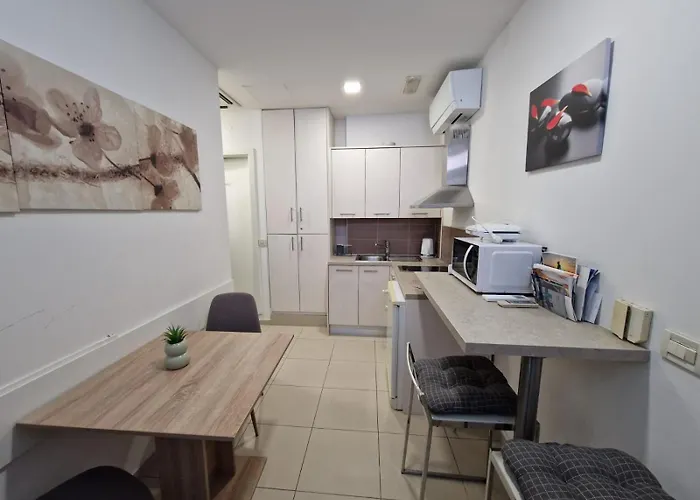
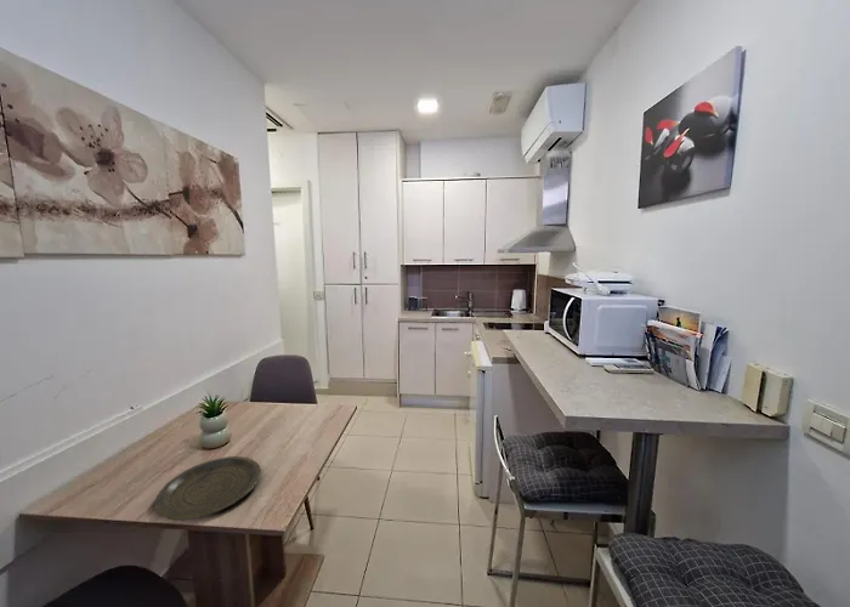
+ plate (211, 486)
